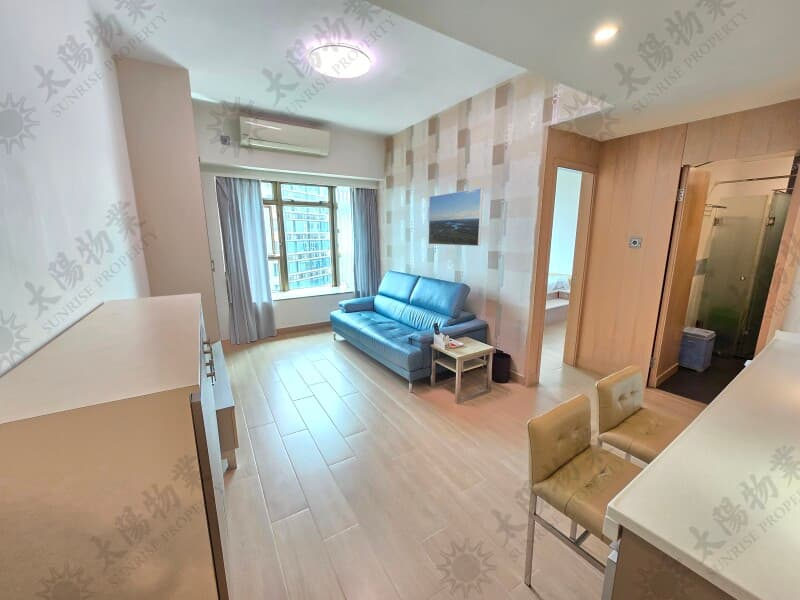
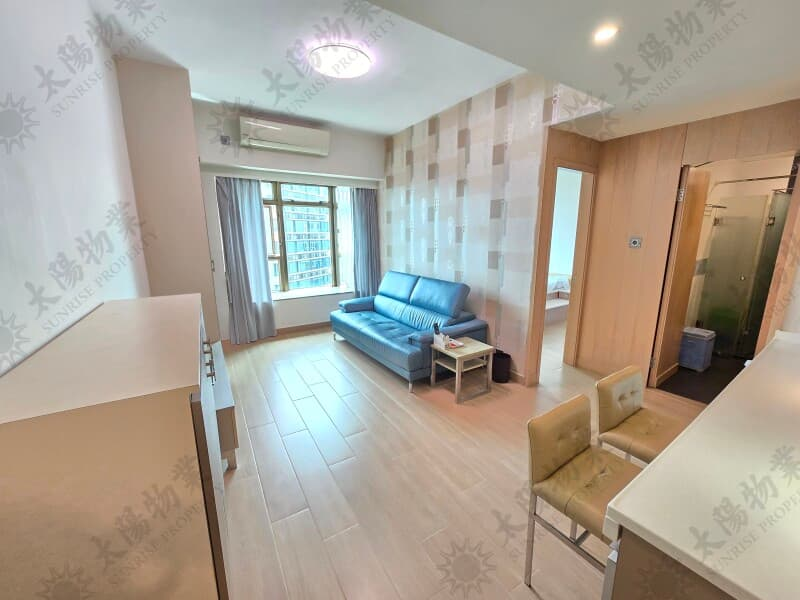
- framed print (452, 219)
